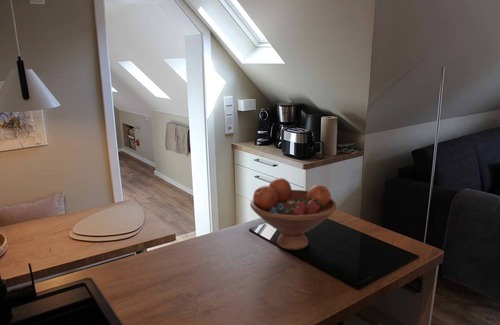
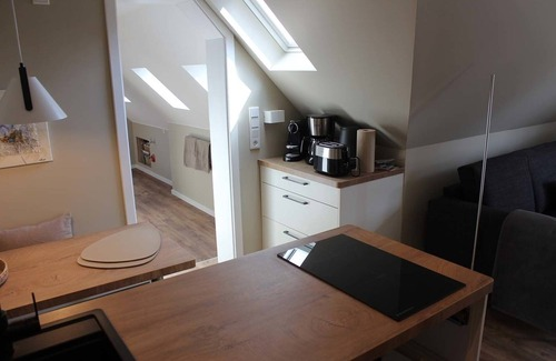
- fruit bowl (292, 215)
